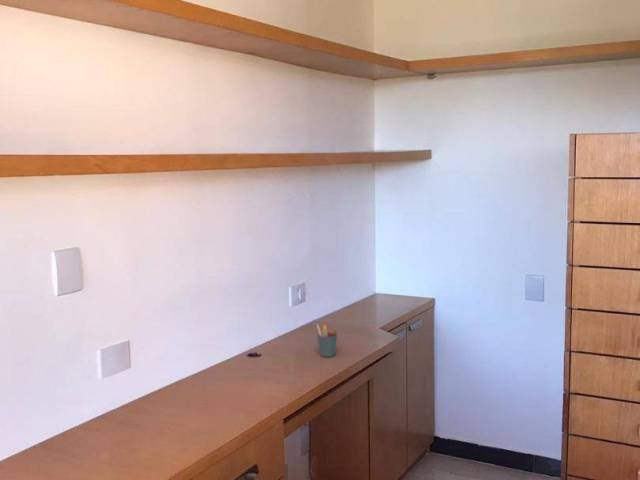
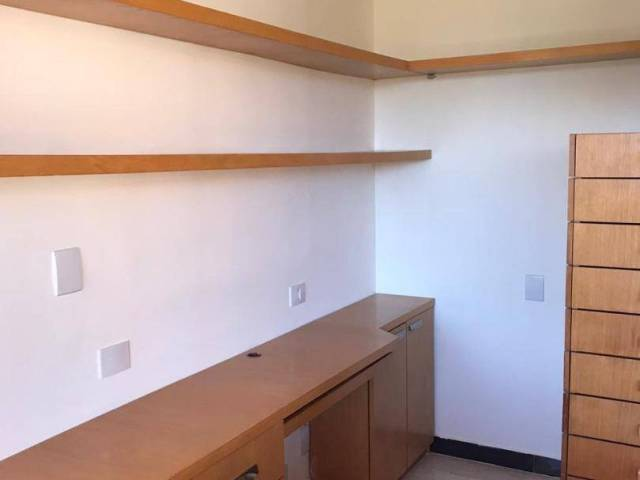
- pen holder (327, 339)
